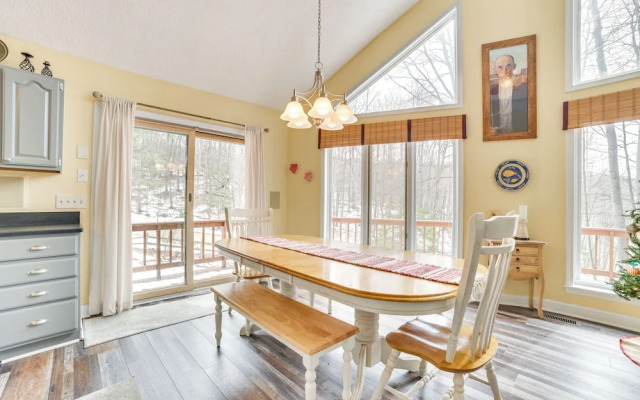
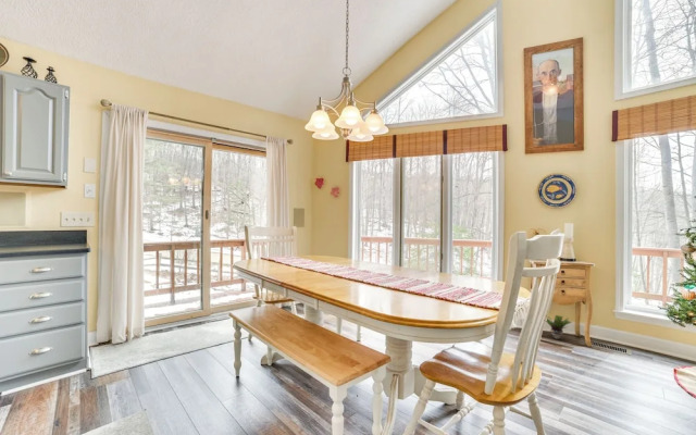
+ potted plant (557, 326)
